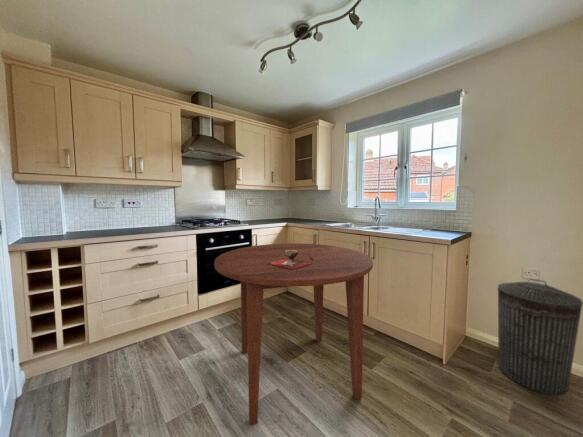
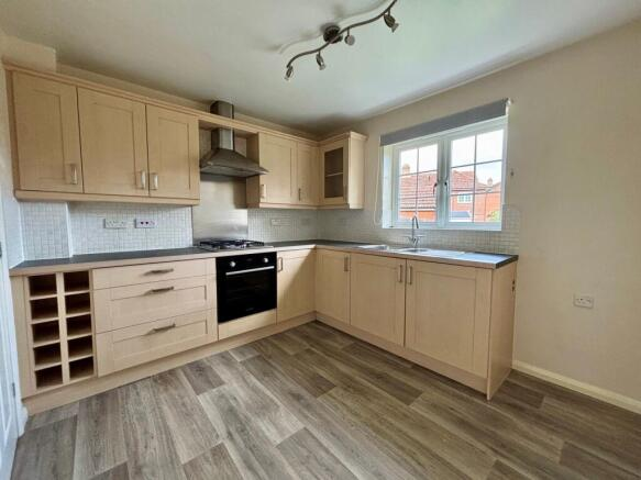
- decorative bowl (290, 257)
- trash can (533, 328)
- dining table (314, 308)
